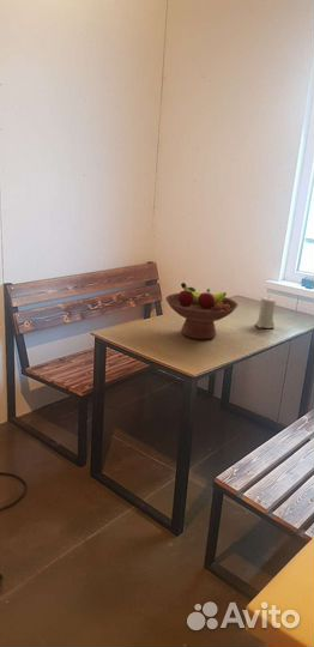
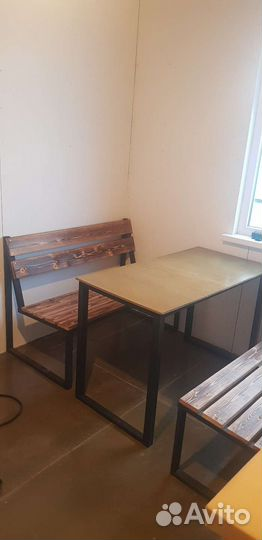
- fruit bowl (200, 310)
- candle (266, 310)
